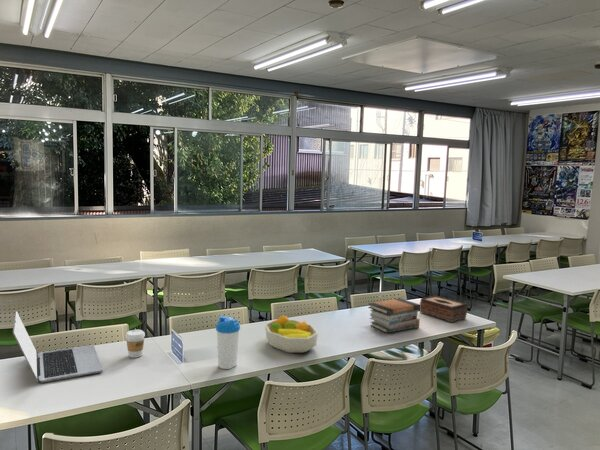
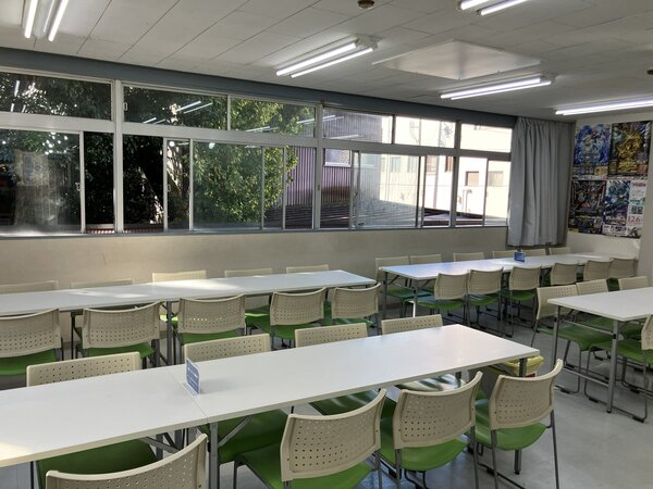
- tissue box (442, 308)
- book stack (394, 315)
- fruit bowl (290, 332)
- water bottle (227, 341)
- coffee cup (135, 343)
- laptop (59, 349)
